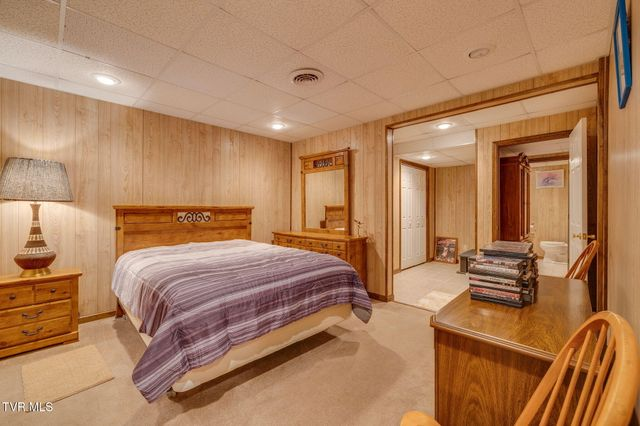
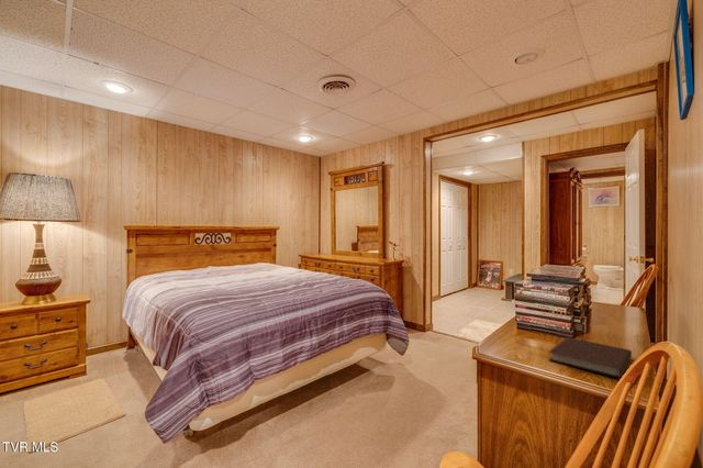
+ notebook (590, 355)
